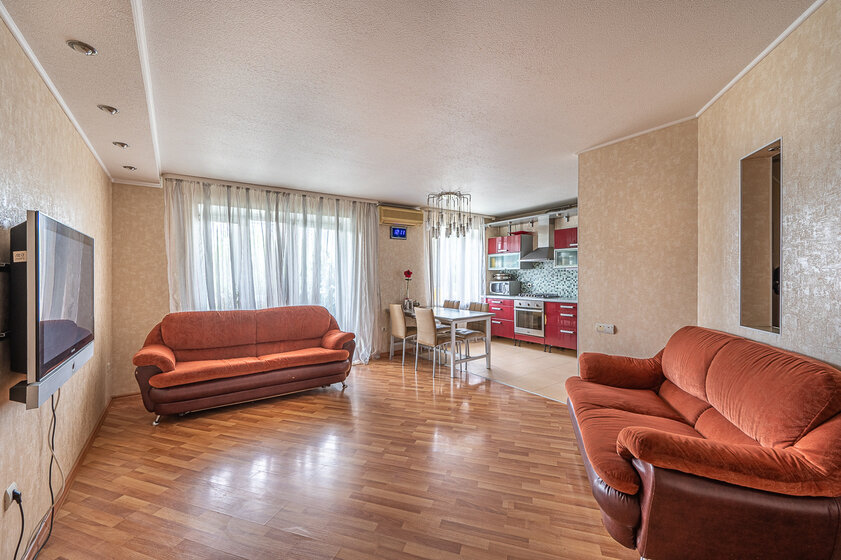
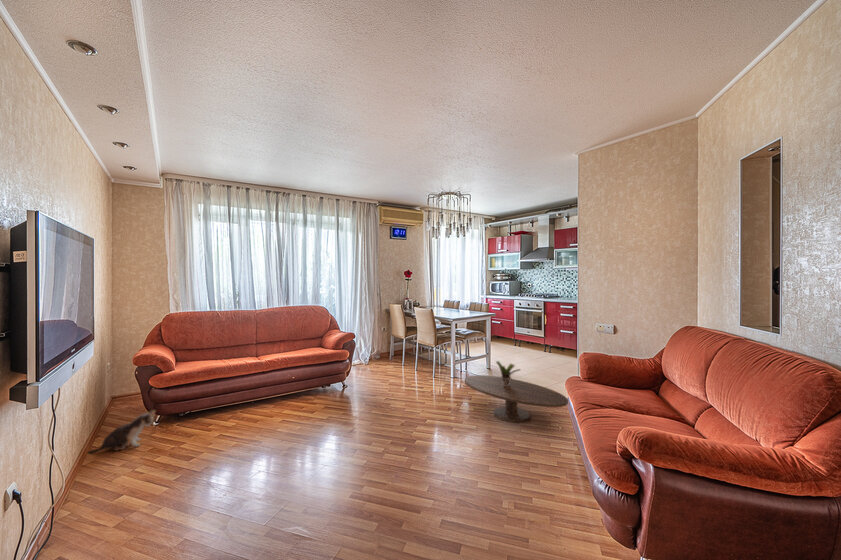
+ potted plant (505, 373)
+ plush toy (123, 431)
+ coffee table (511, 401)
